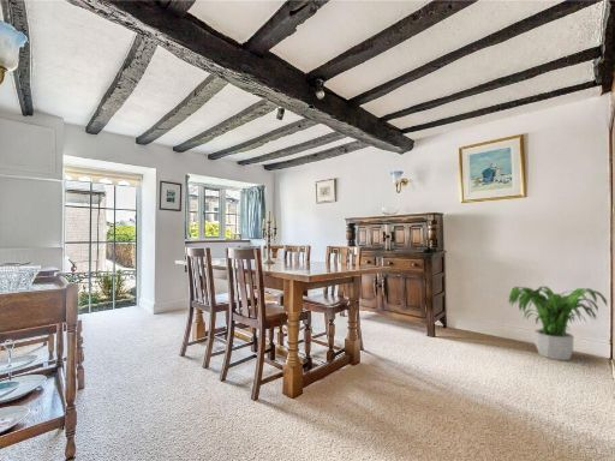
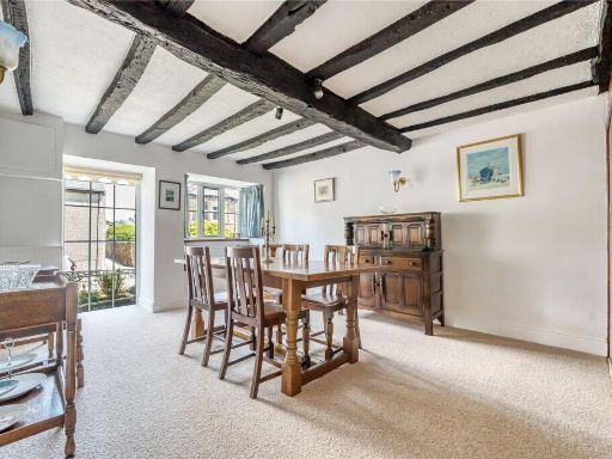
- potted plant (556, 321)
